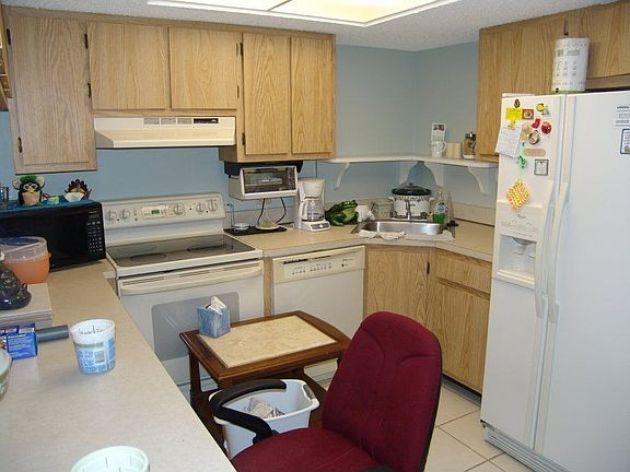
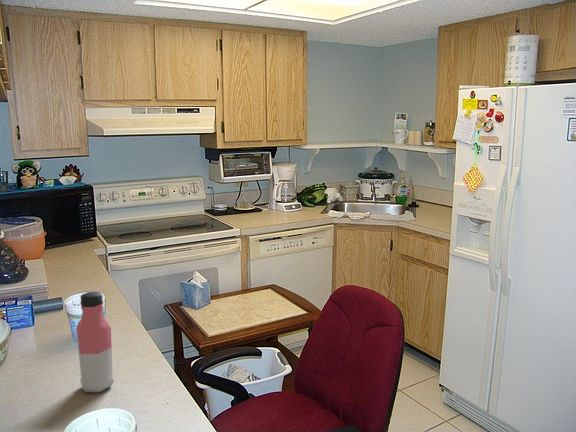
+ water bottle (94, 340)
